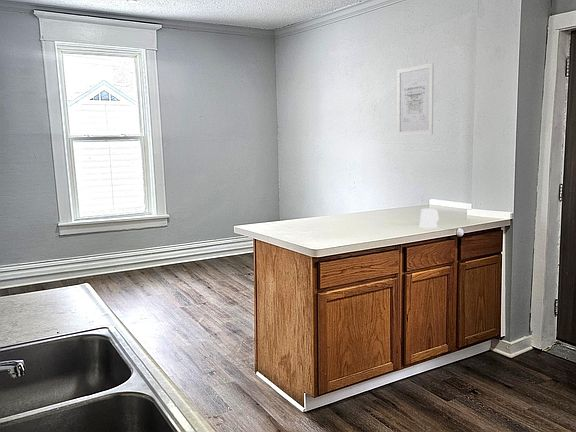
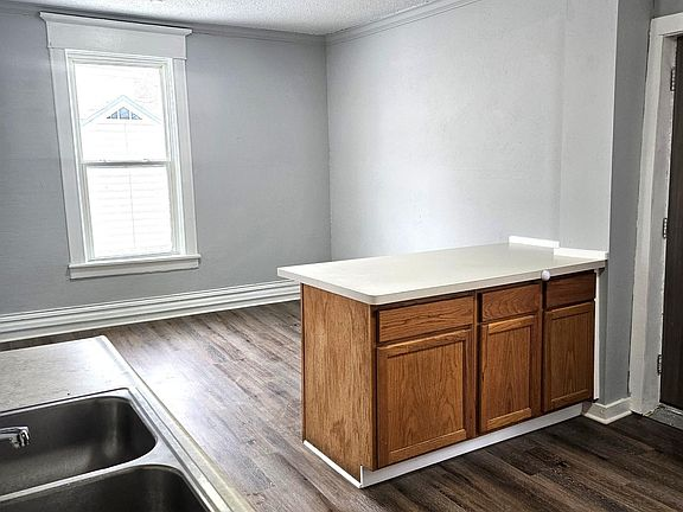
- wall art (414, 101)
- mug (429, 218)
